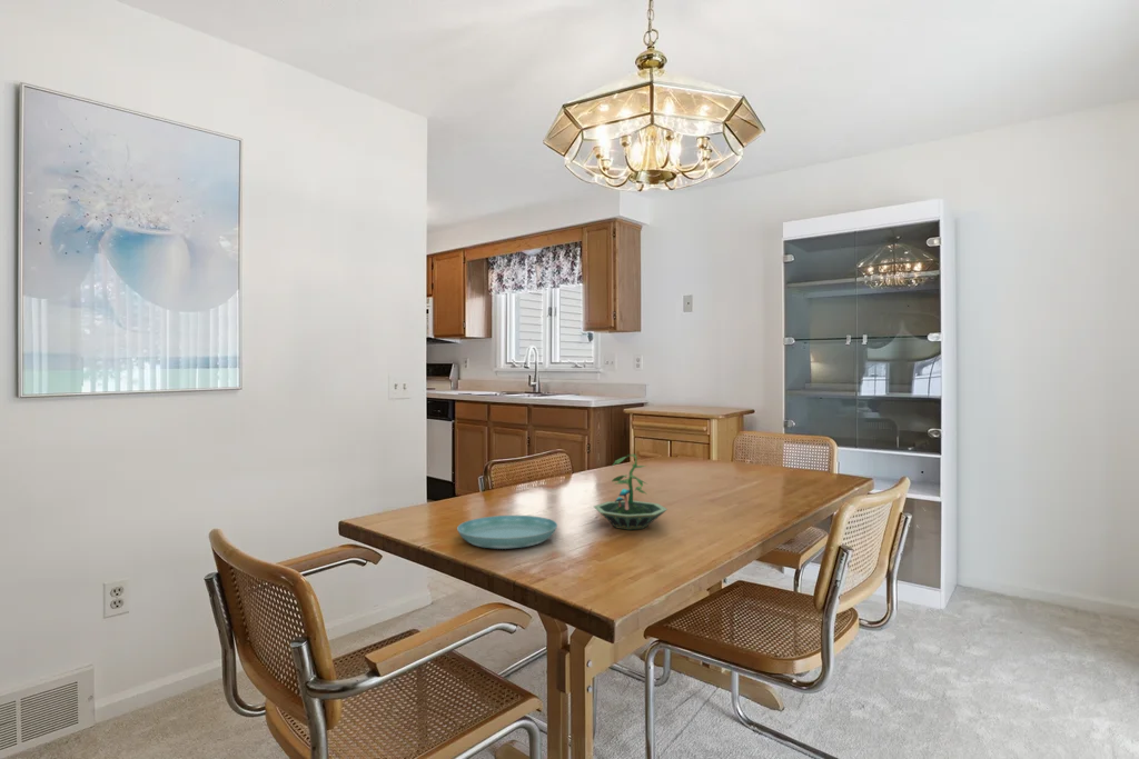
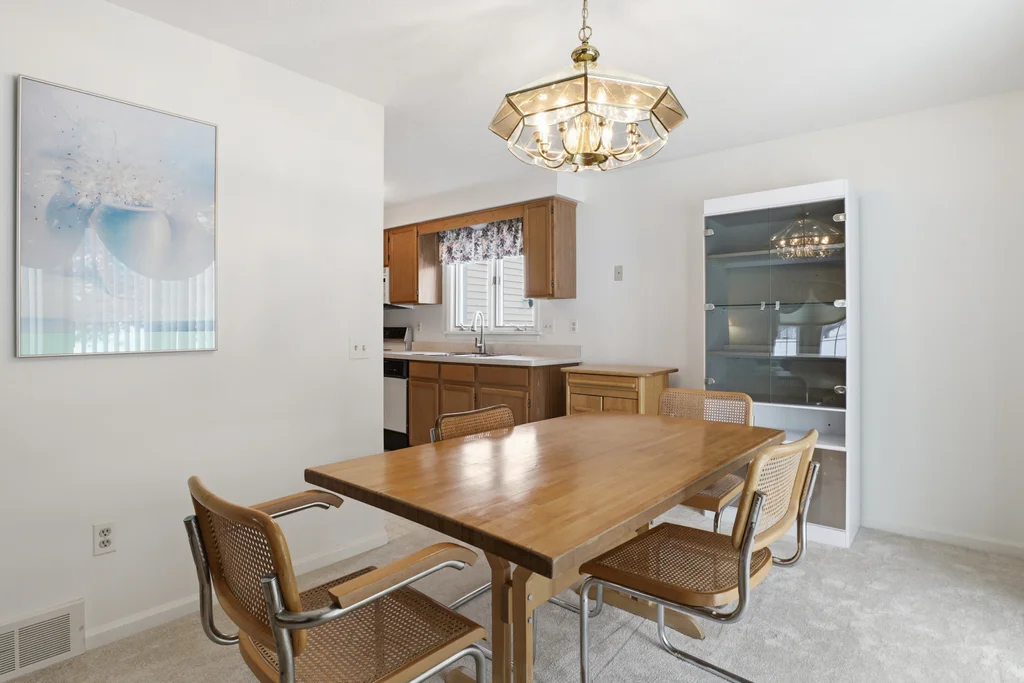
- saucer (507, 531)
- terrarium (631, 469)
